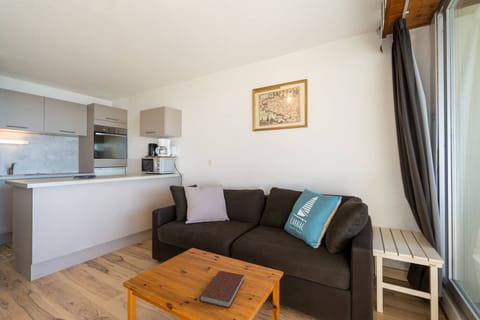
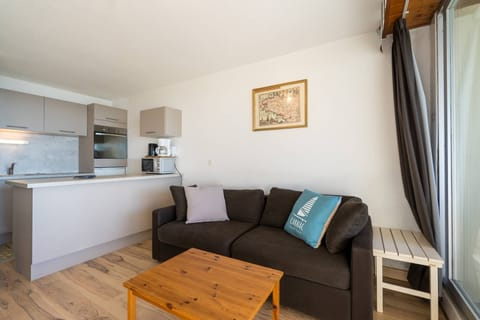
- book (223, 286)
